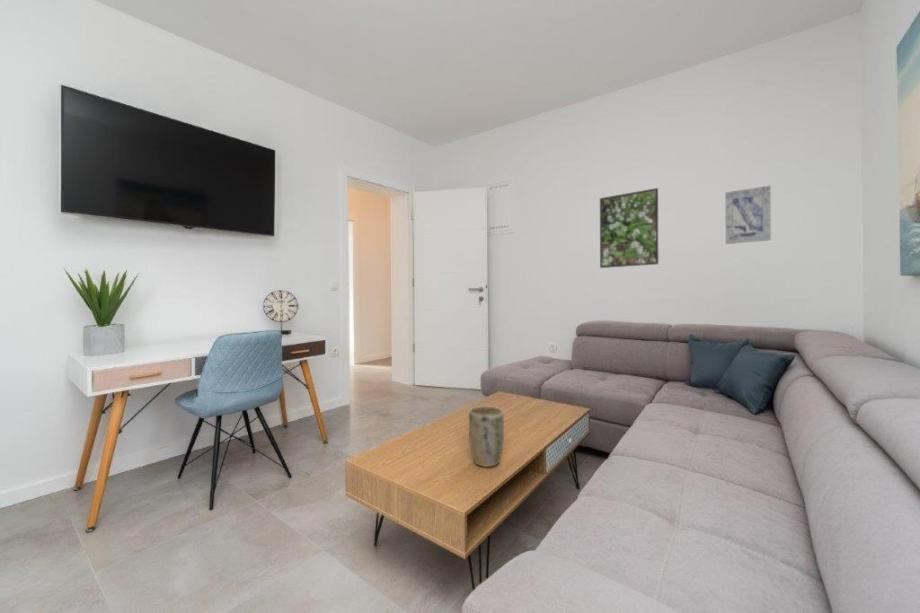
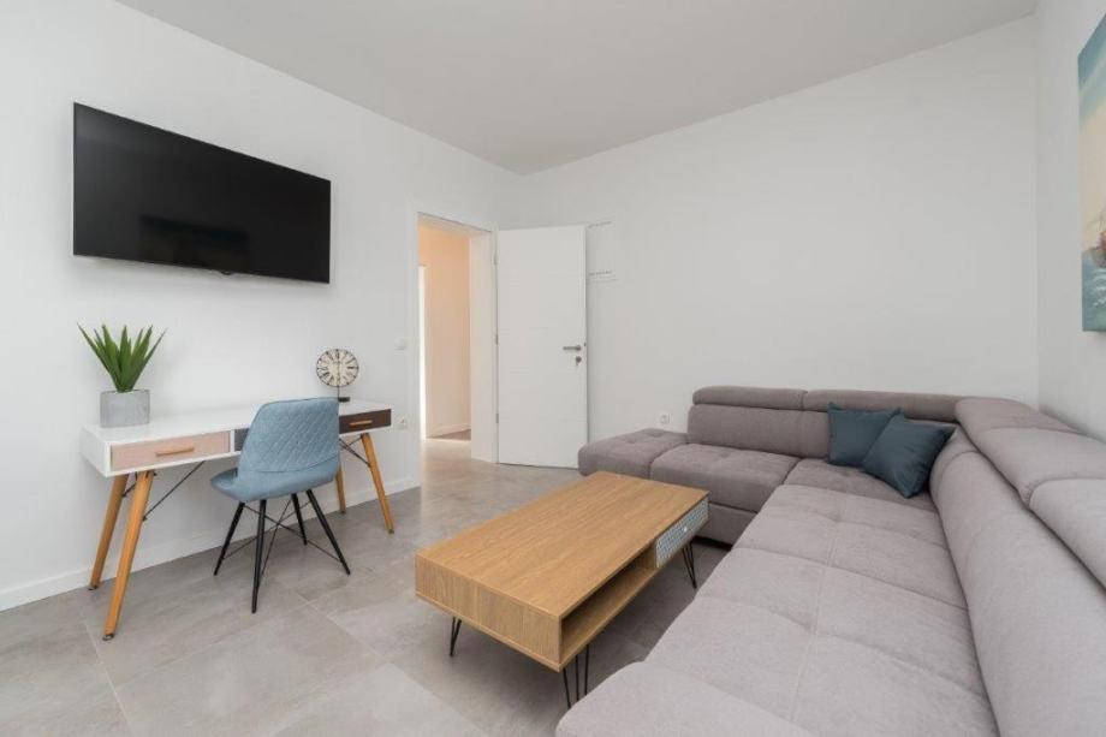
- wall art (747, 215)
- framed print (627, 229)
- plant pot (486, 436)
